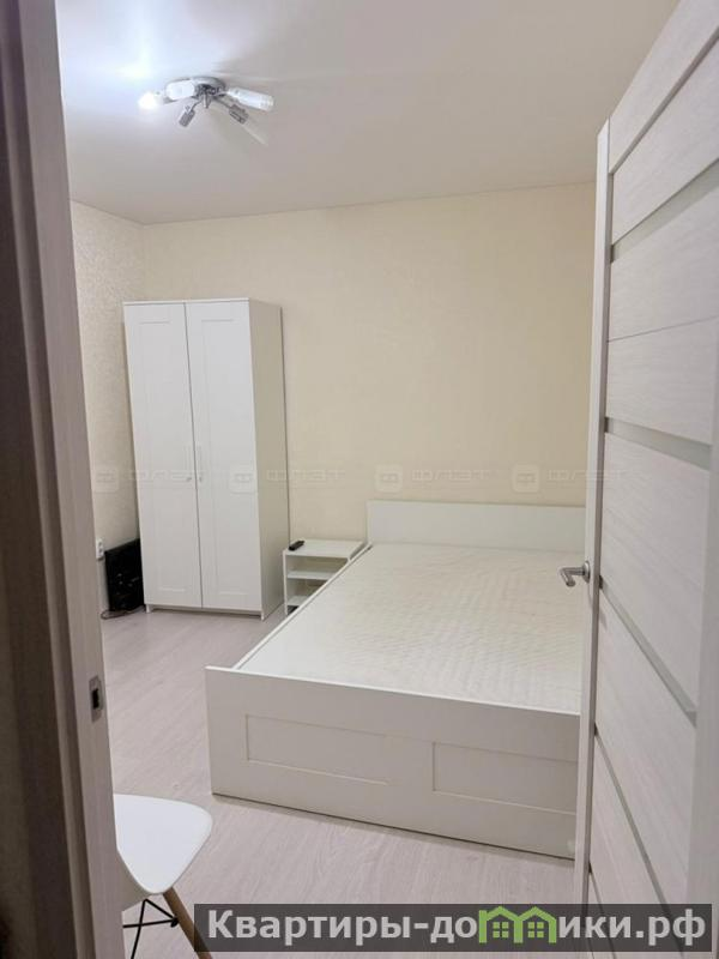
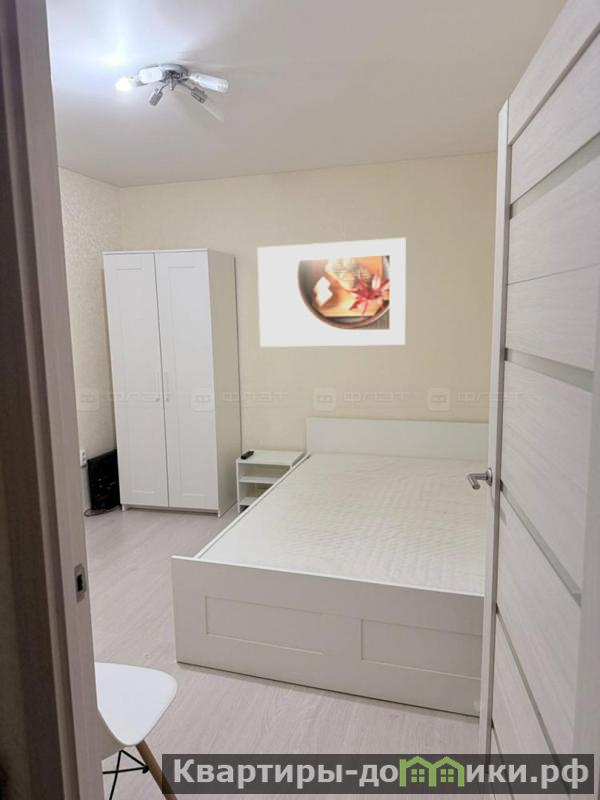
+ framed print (329, 294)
